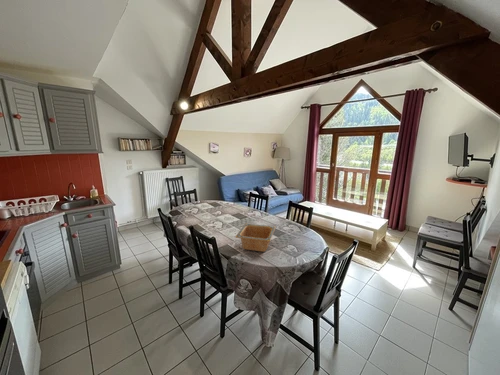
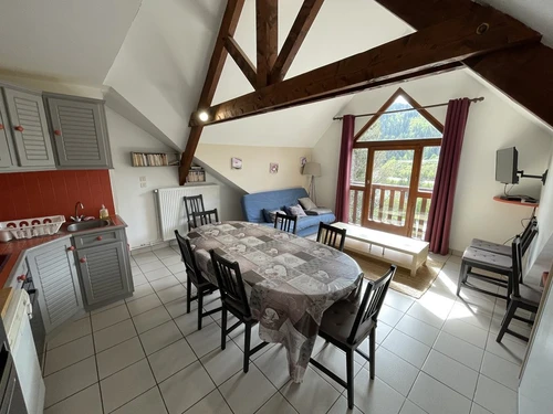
- serving bowl (256, 238)
